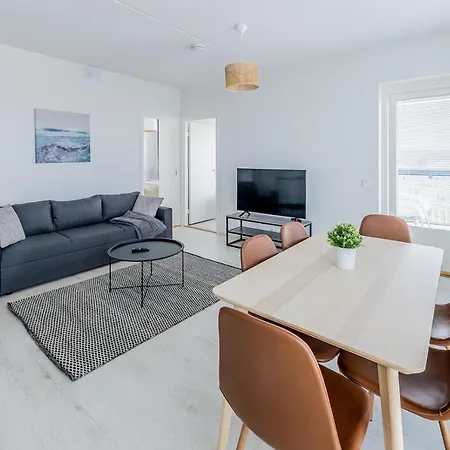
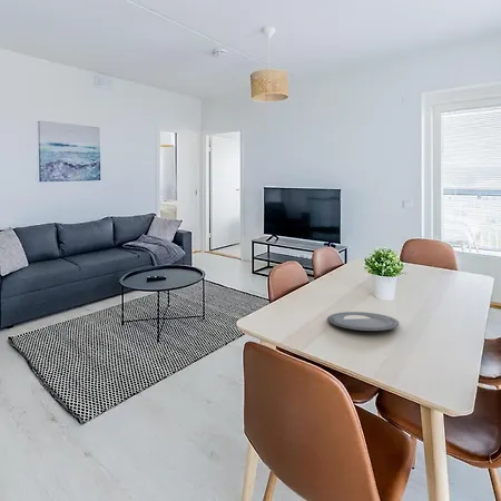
+ plate (362, 321)
